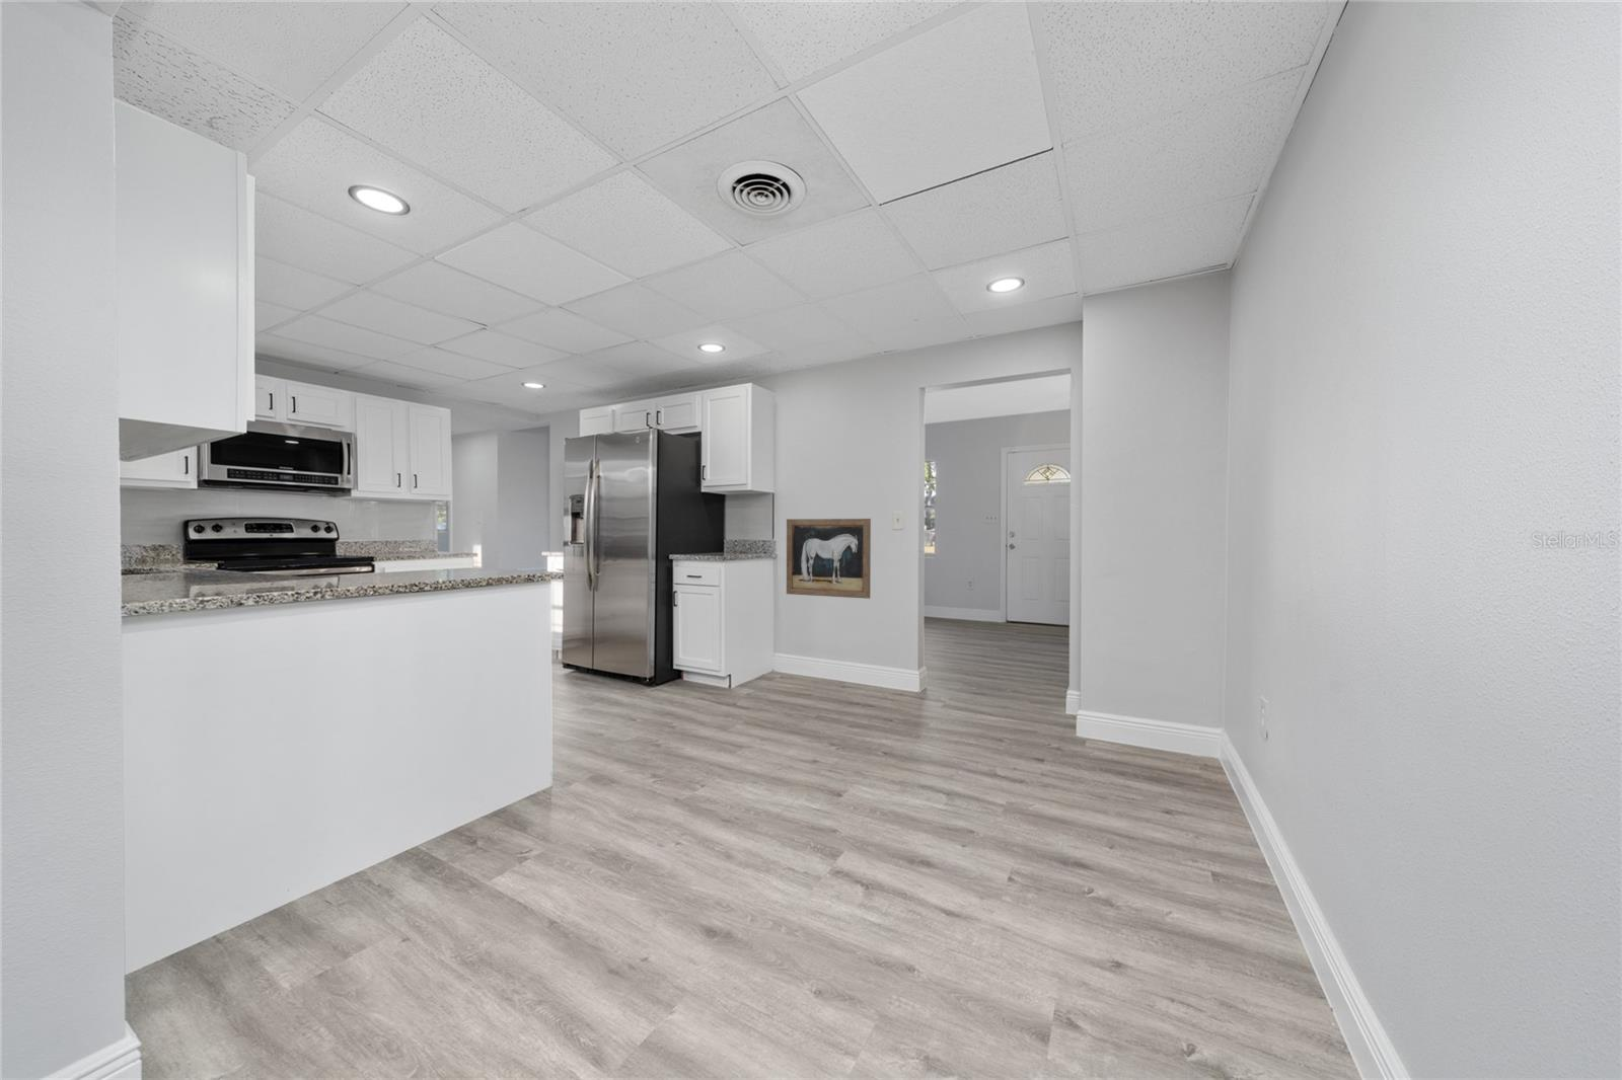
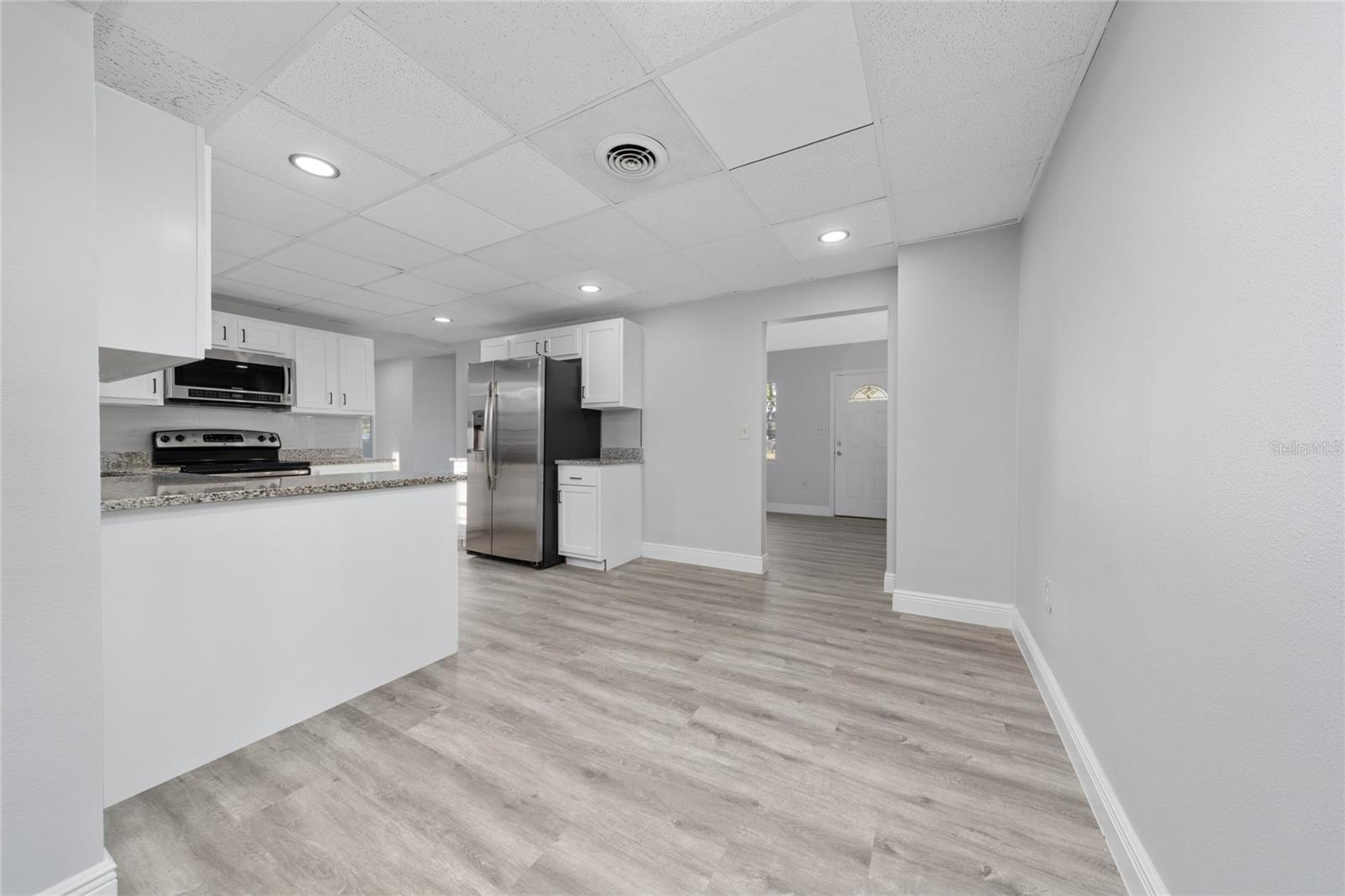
- wall art (826, 557)
